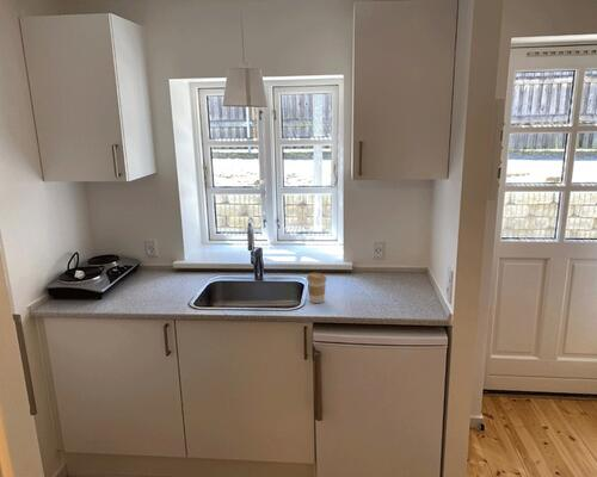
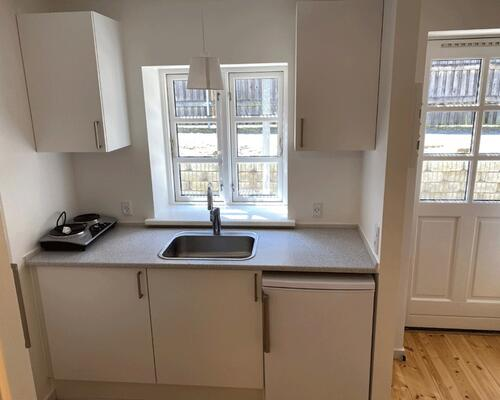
- coffee cup (316, 287)
